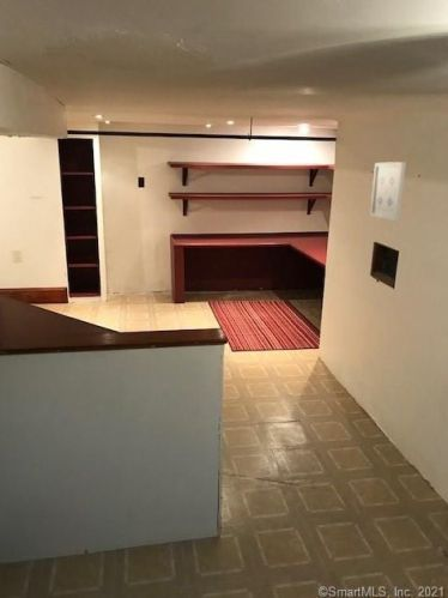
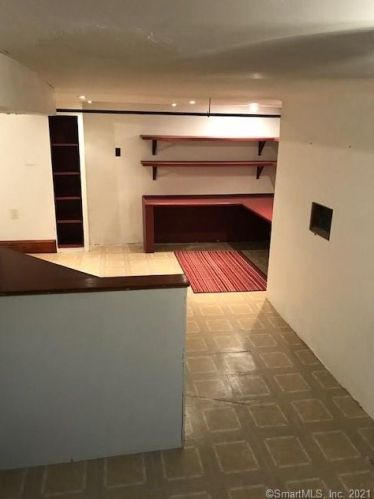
- wall art (386, 191)
